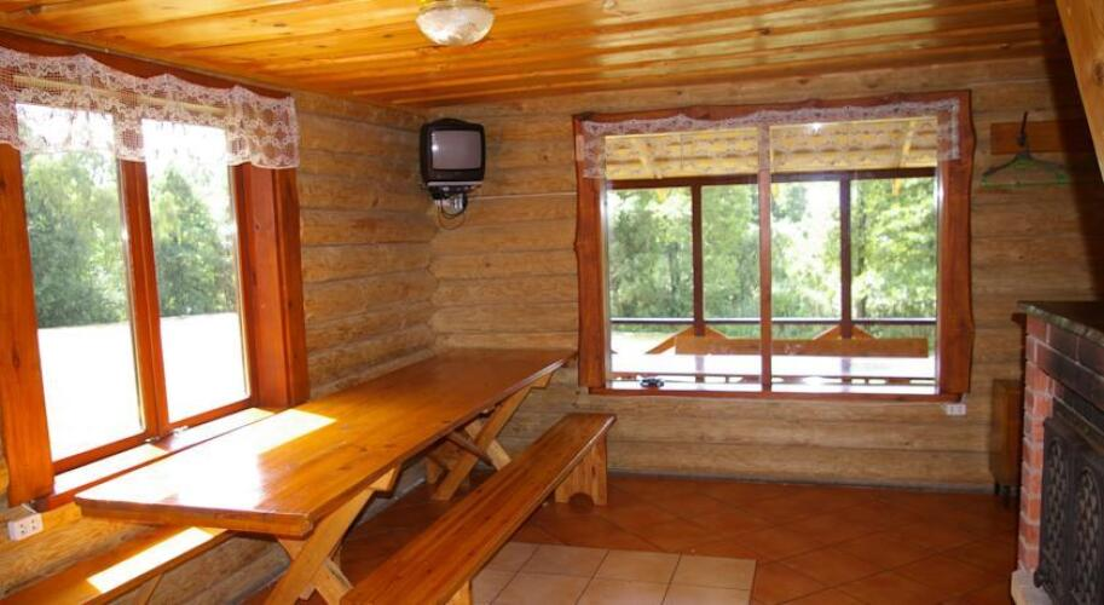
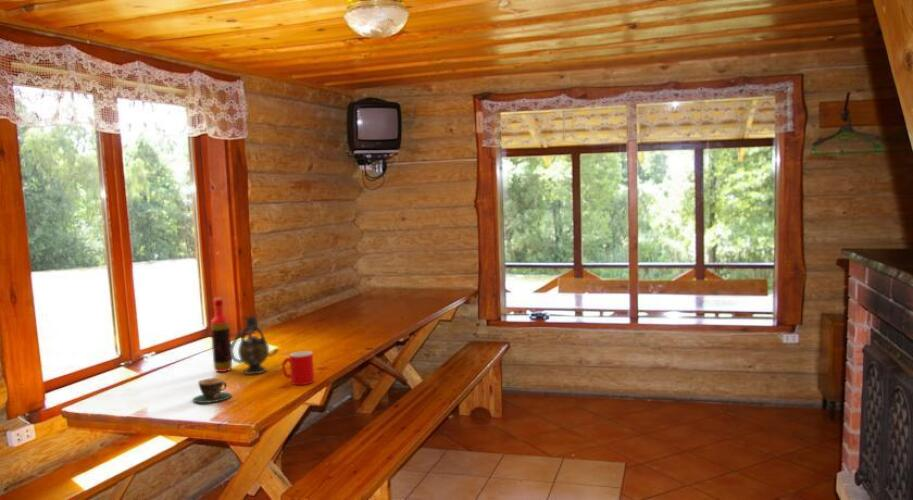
+ bottle (220, 334)
+ teacup (211, 389)
+ cup (297, 367)
+ teapot (258, 341)
